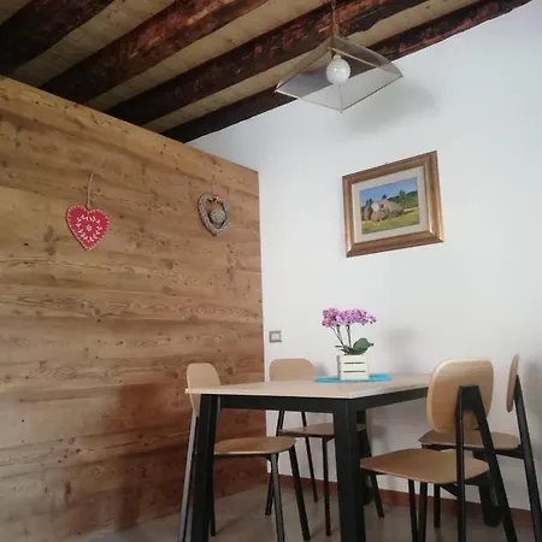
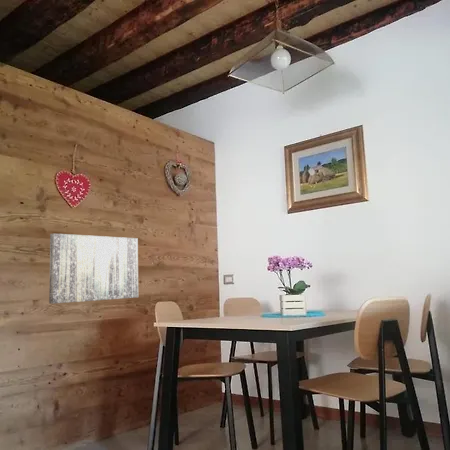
+ wall art (97, 267)
